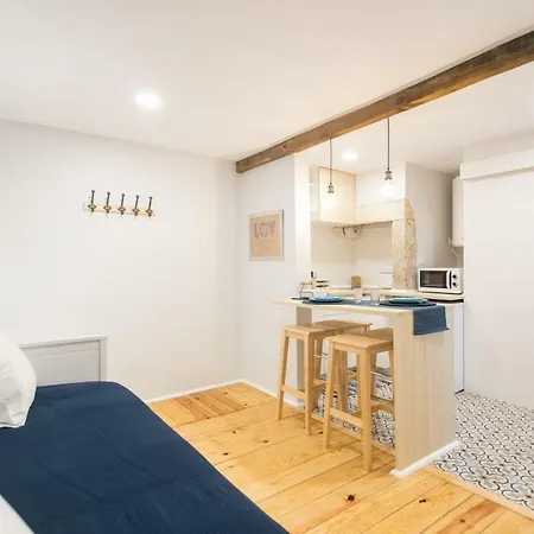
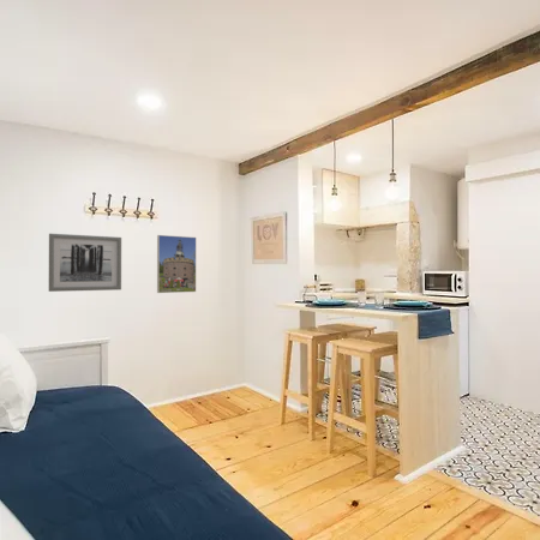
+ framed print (176, 264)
+ wall art (86, 263)
